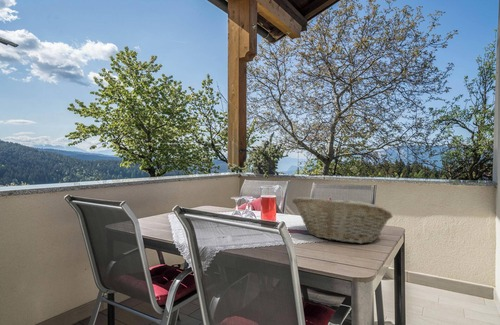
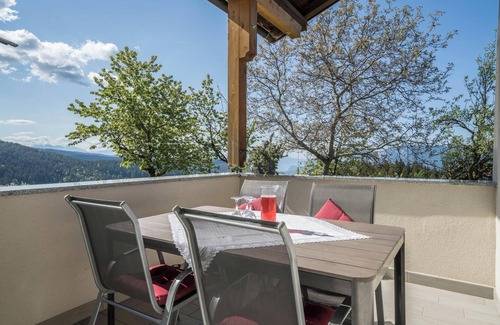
- fruit basket (339, 215)
